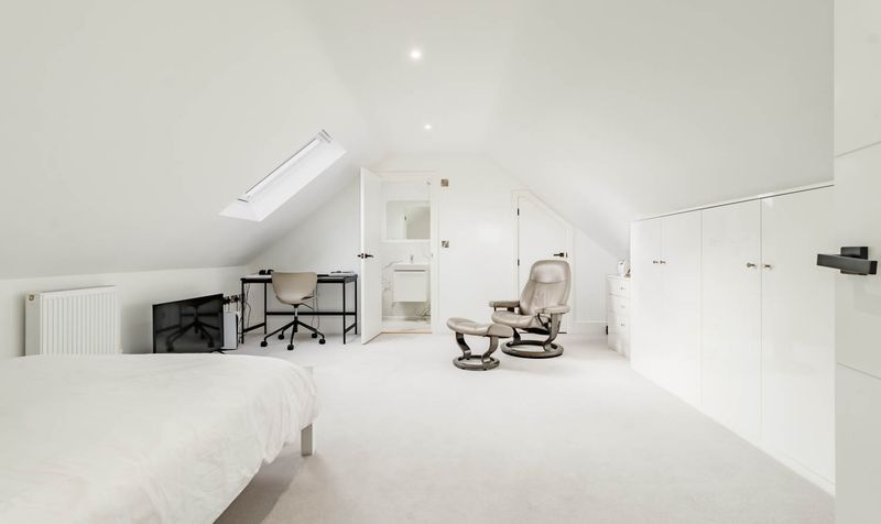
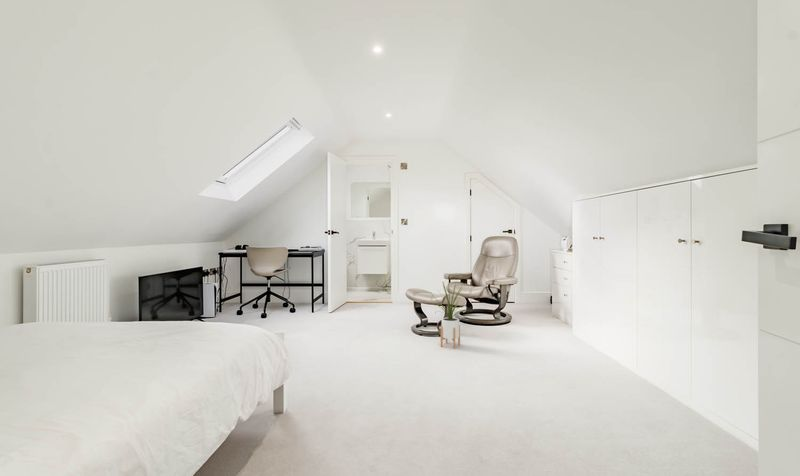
+ house plant (451, 311)
